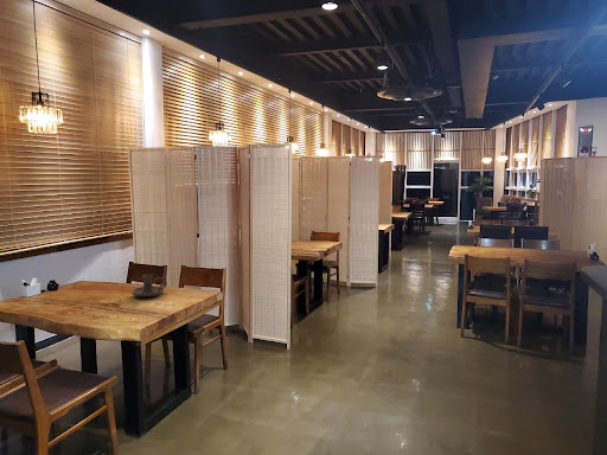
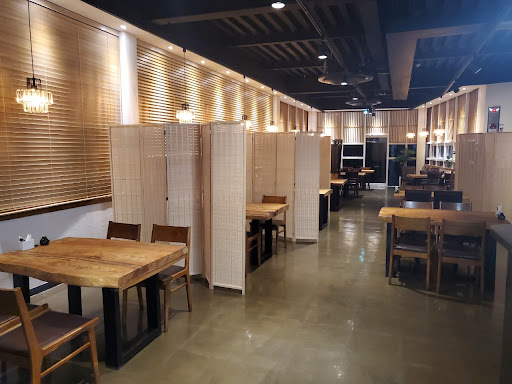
- candle holder (151, 284)
